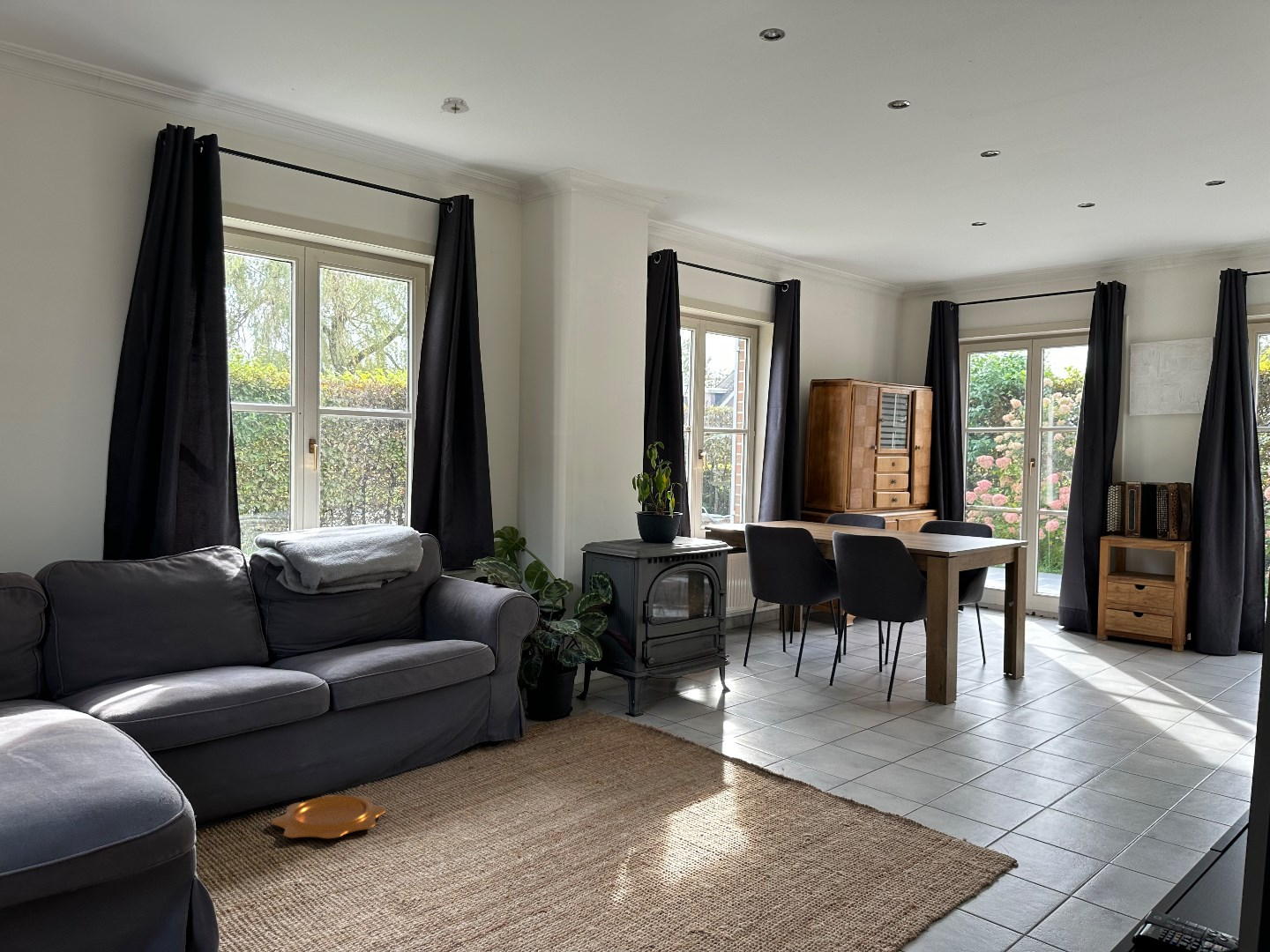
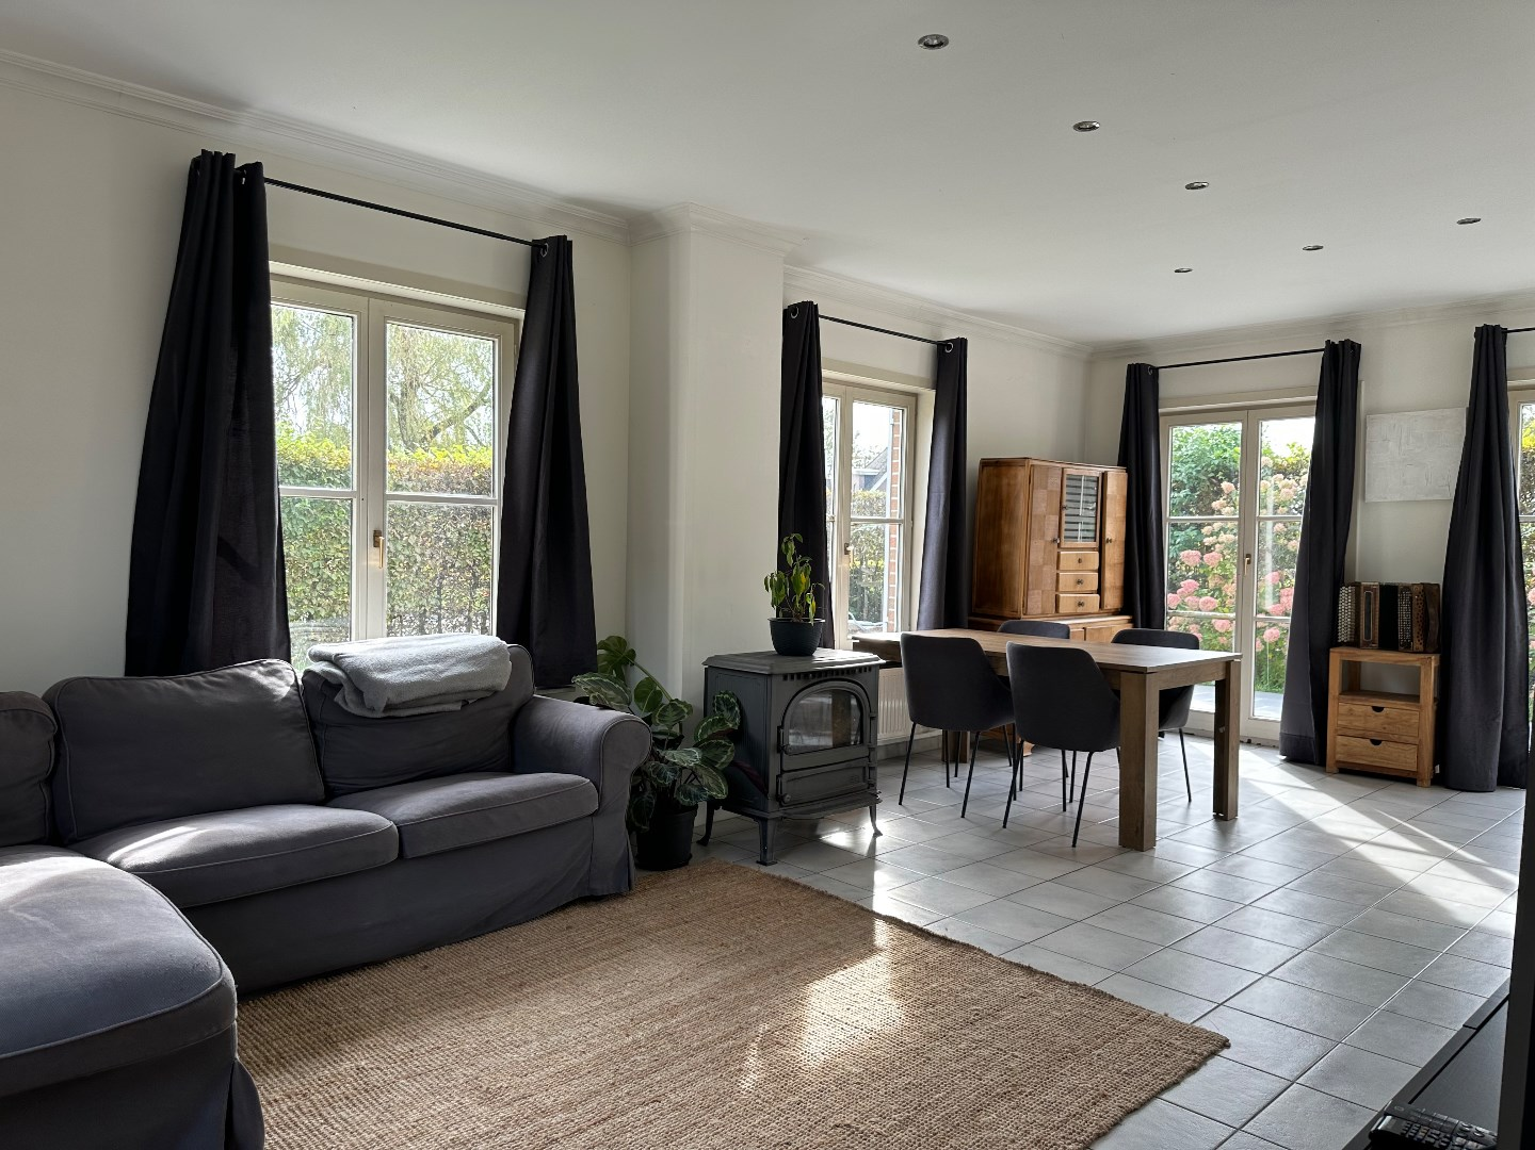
- smoke detector (454, 105)
- decorative bowl (329, 815)
